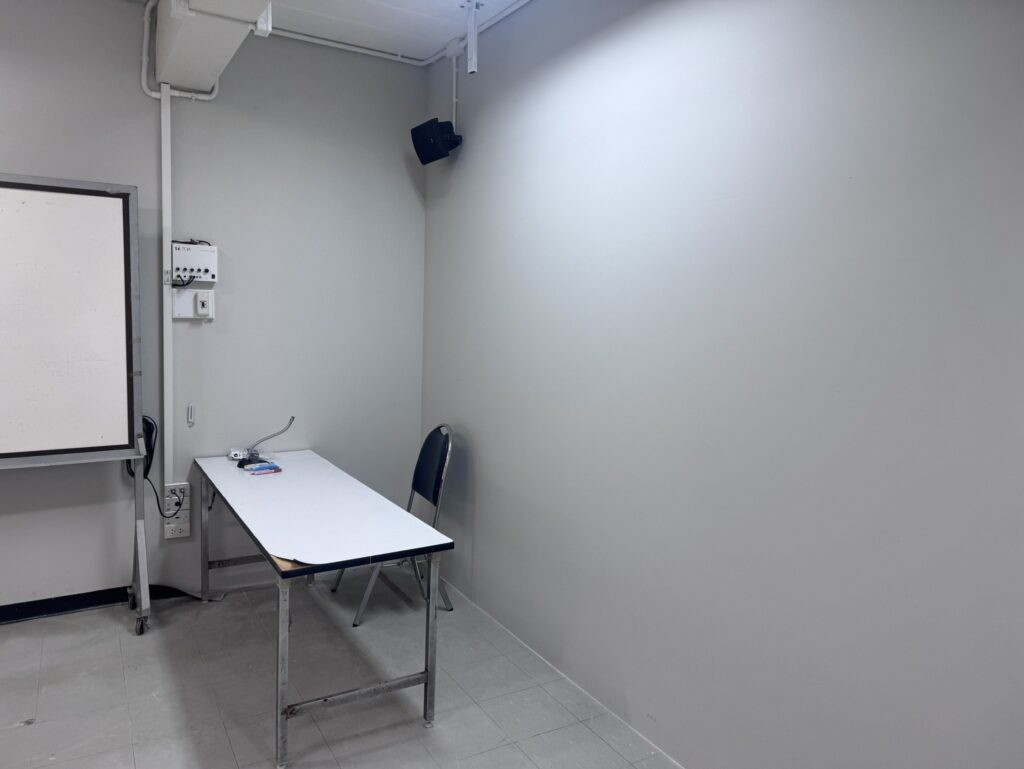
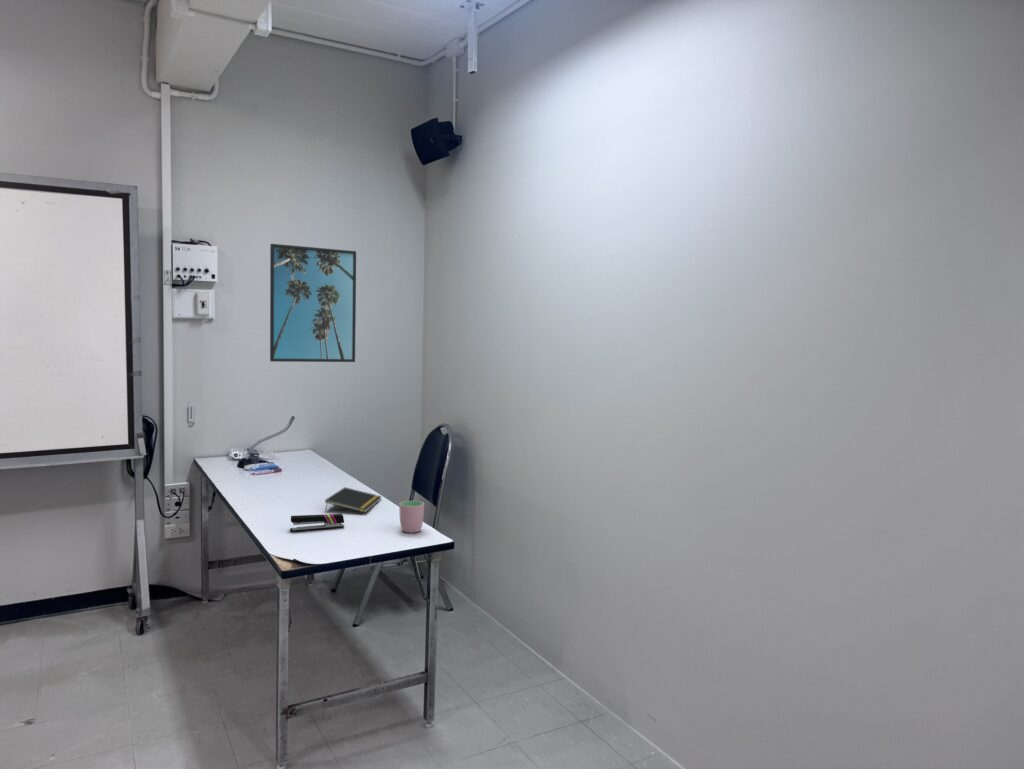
+ notepad (354, 499)
+ cup (409, 515)
+ stapler (317, 521)
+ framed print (314, 304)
